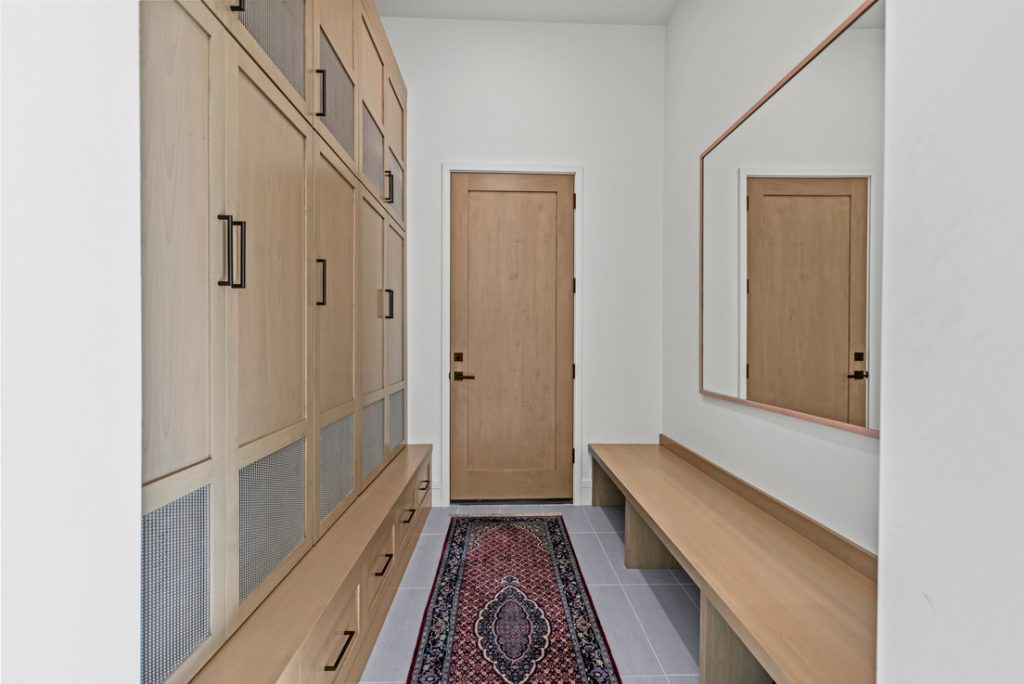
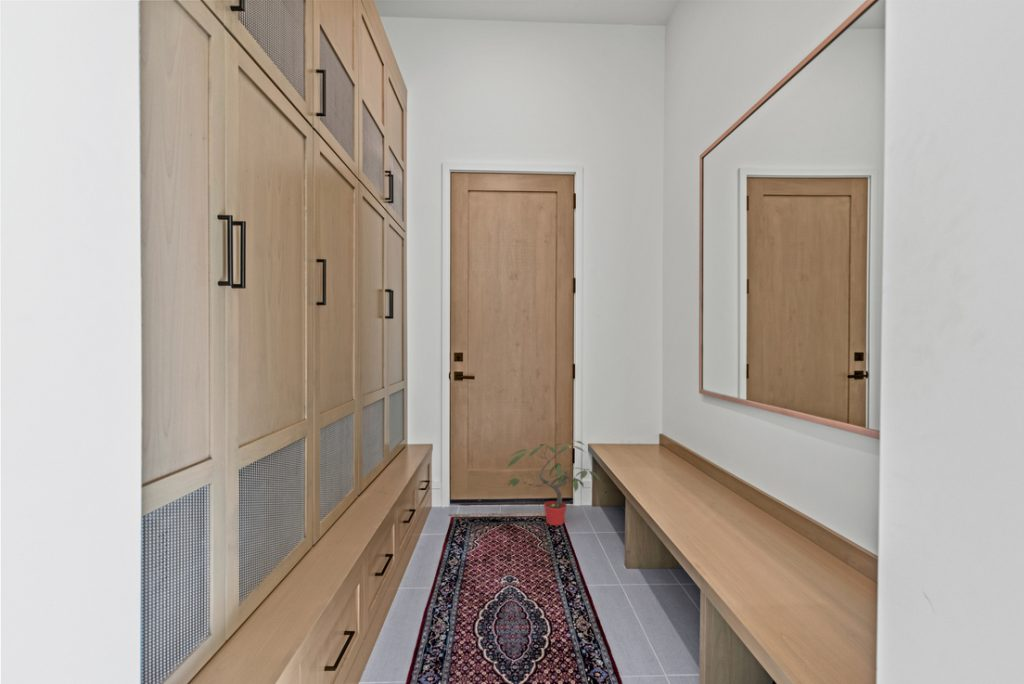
+ potted plant (552, 481)
